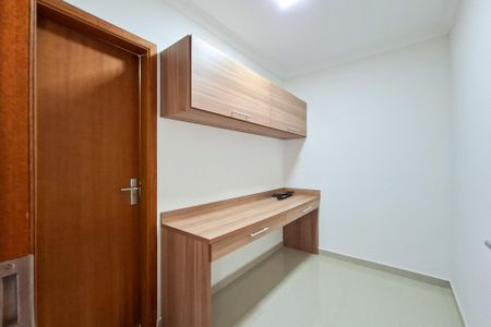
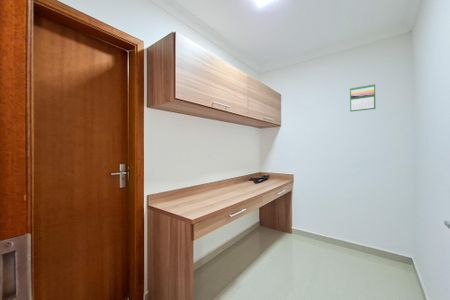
+ calendar (362, 97)
